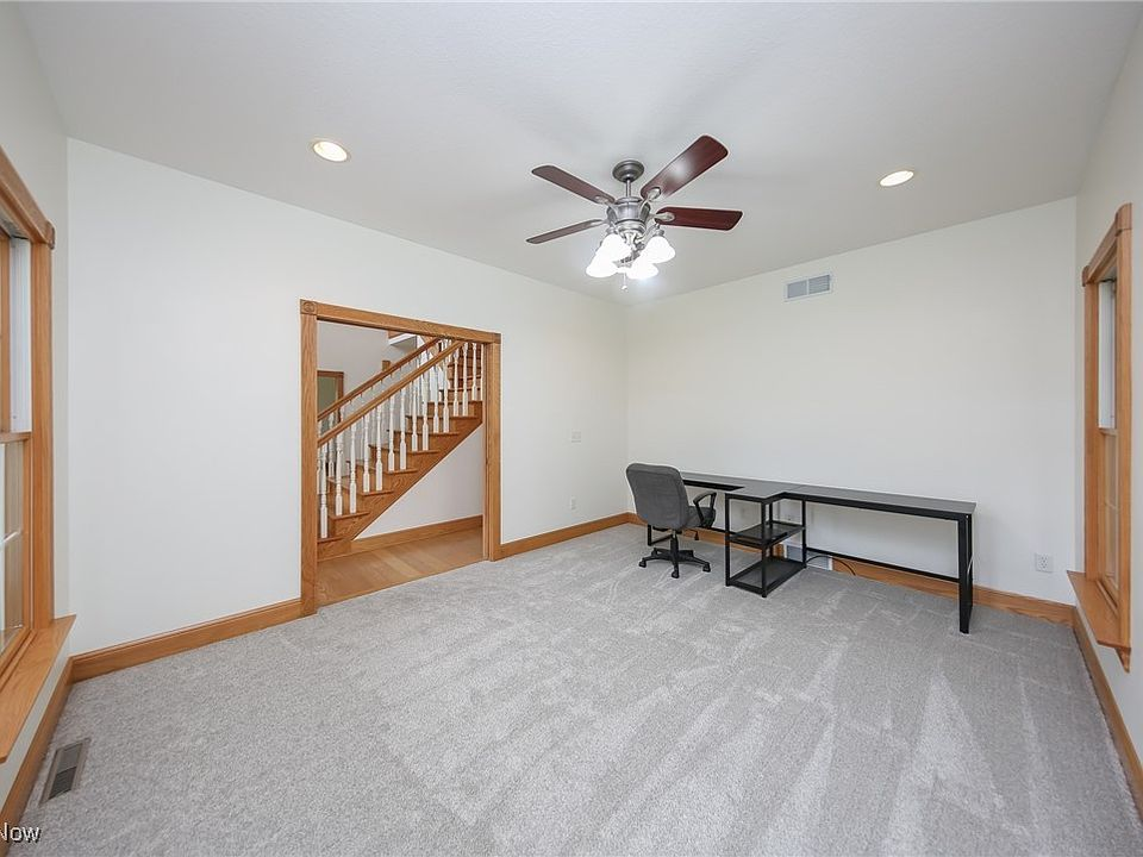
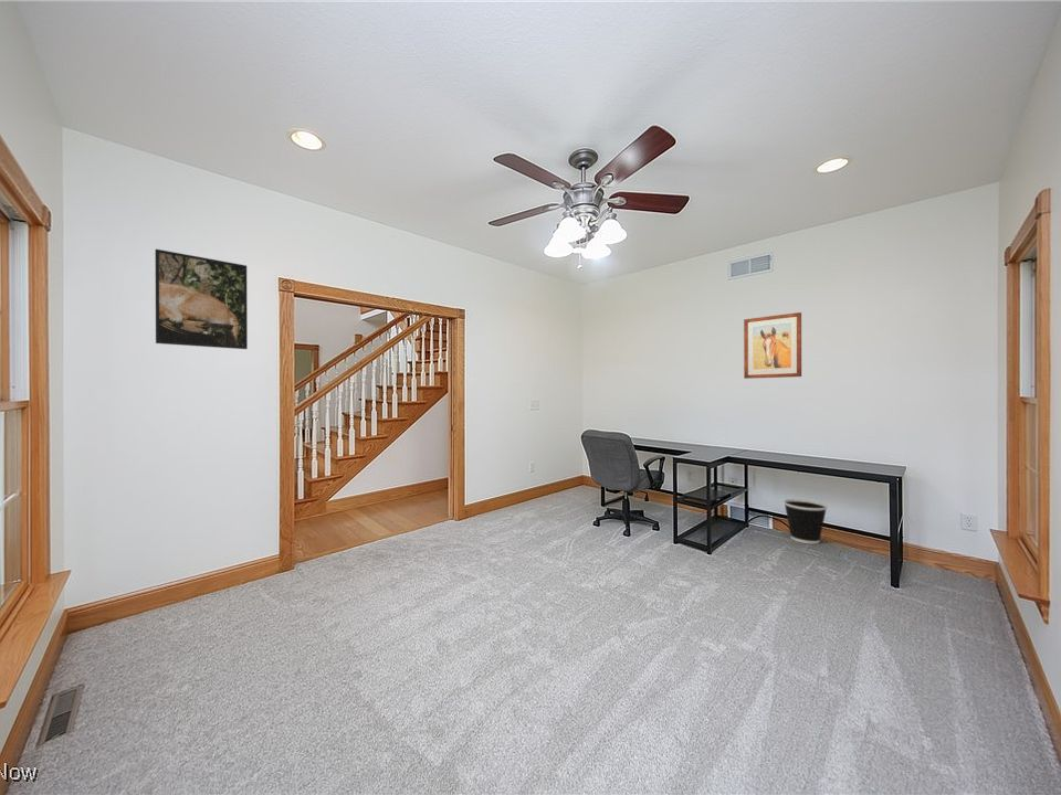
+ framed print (203, 301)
+ wastebasket (805, 521)
+ wall art (771, 347)
